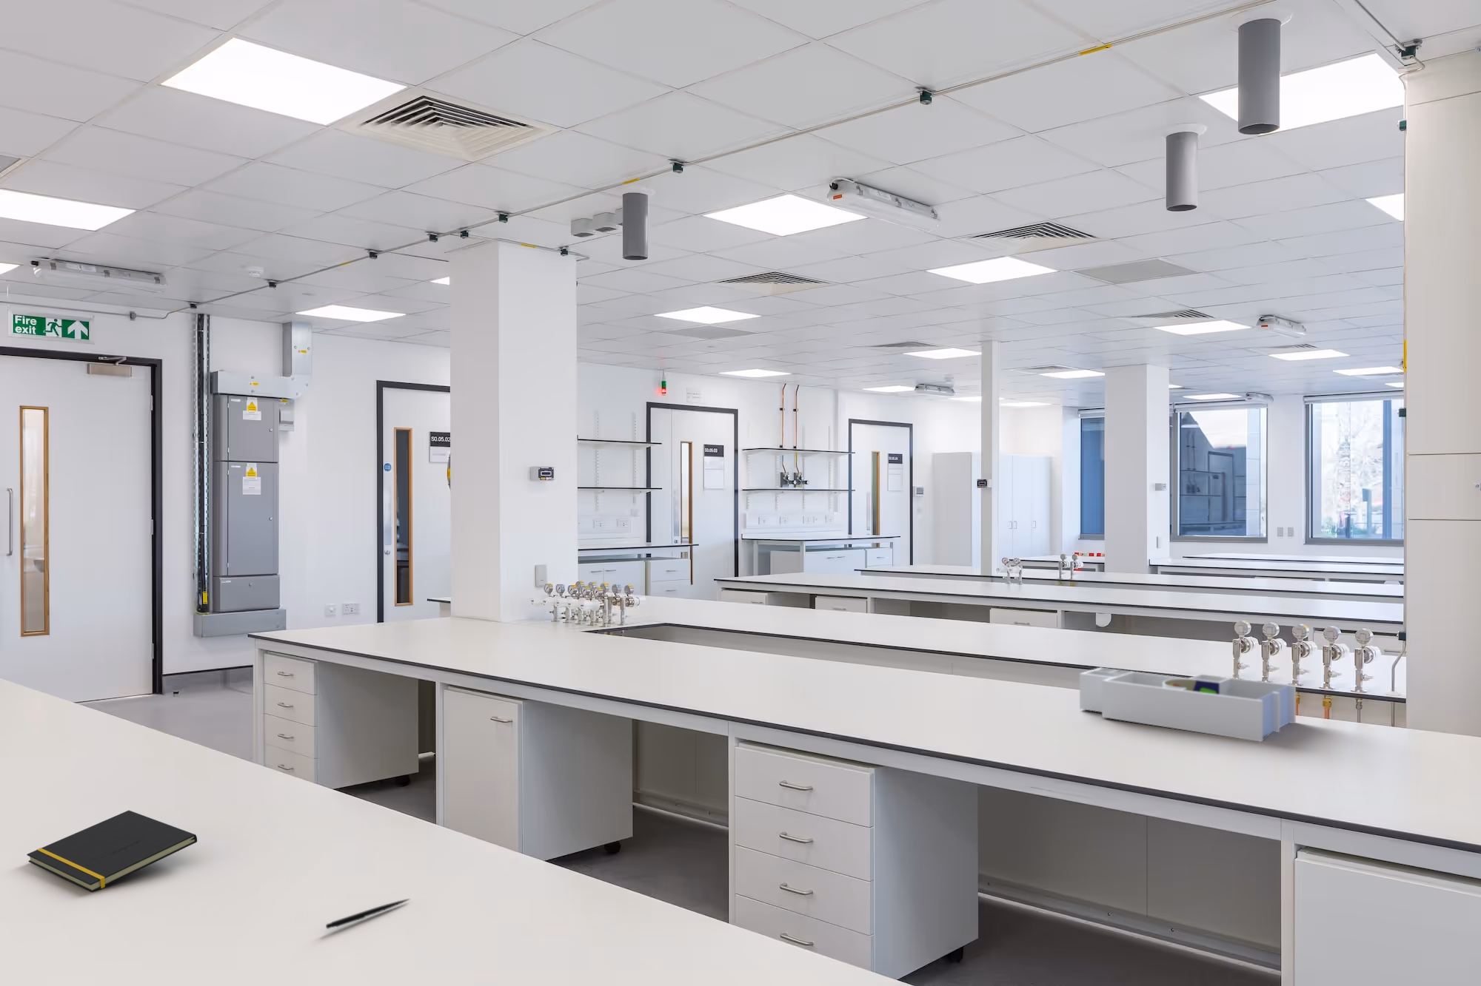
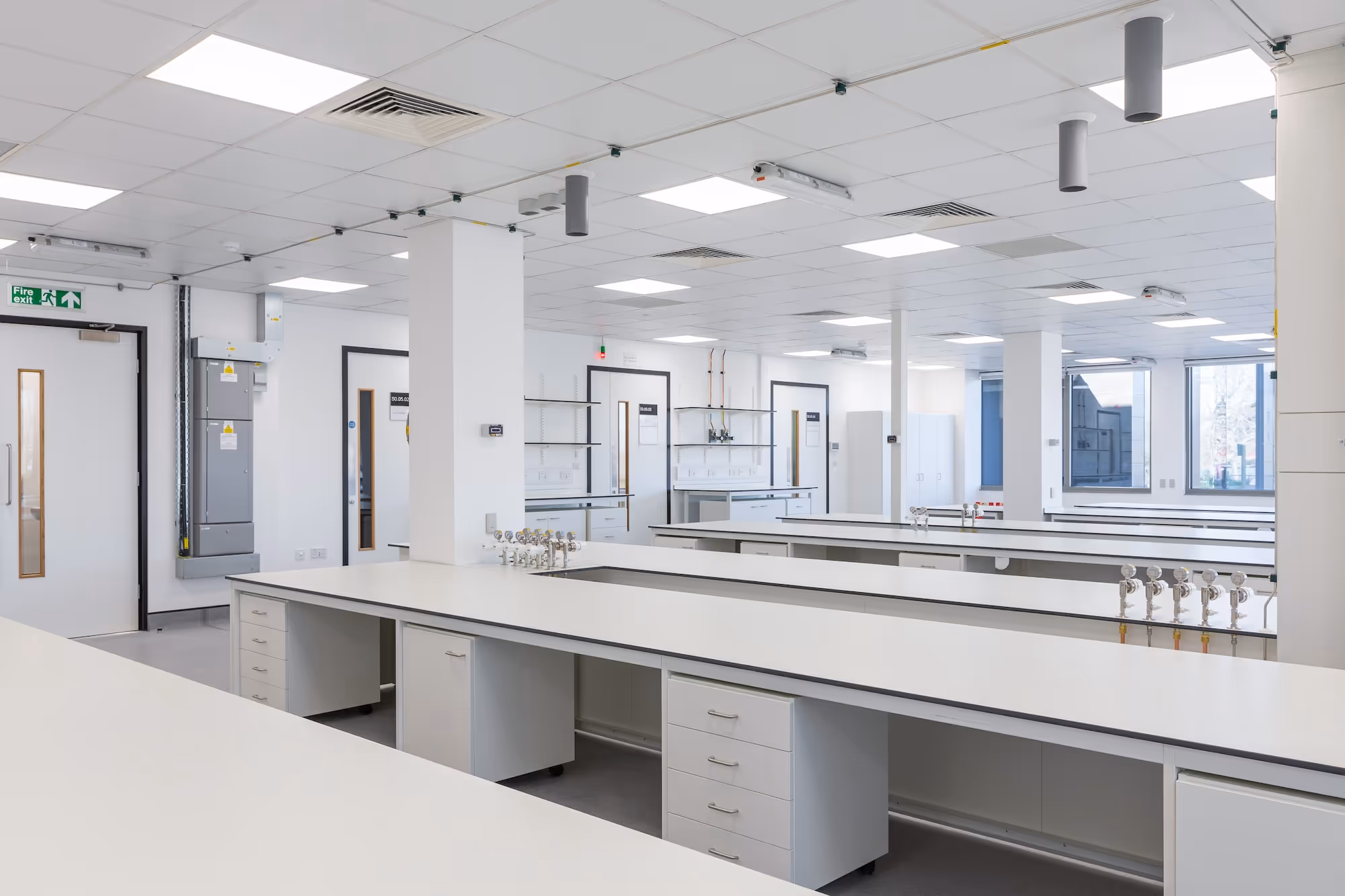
- notepad (112, 847)
- pen (370, 911)
- desk organizer (1179, 699)
